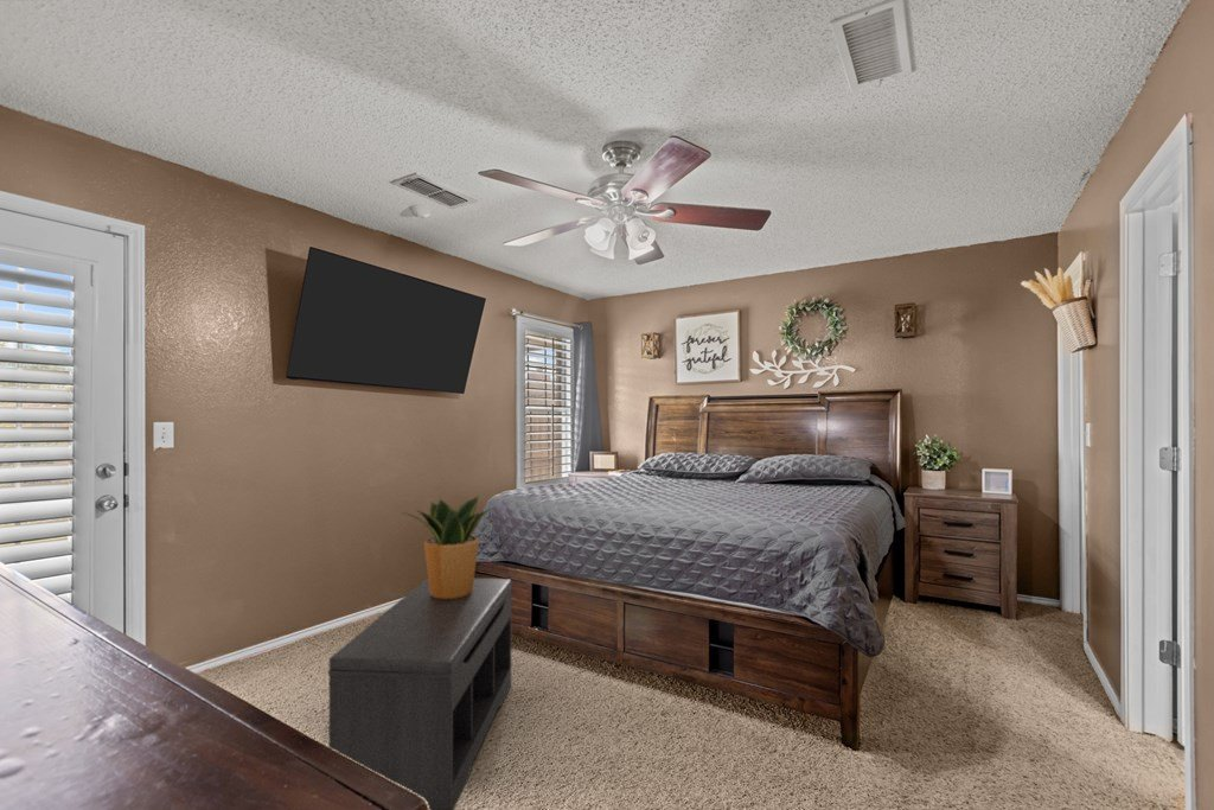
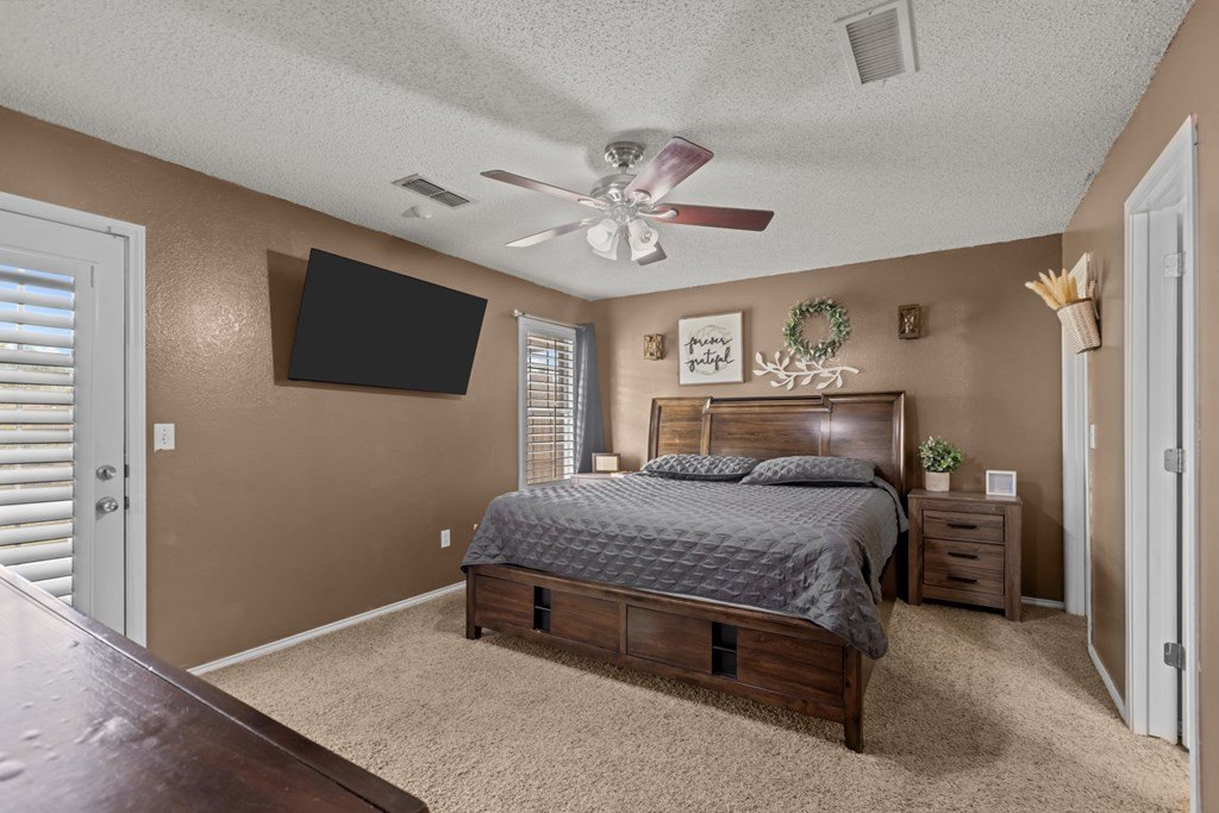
- bench (436, 672)
- potted plant (447, 546)
